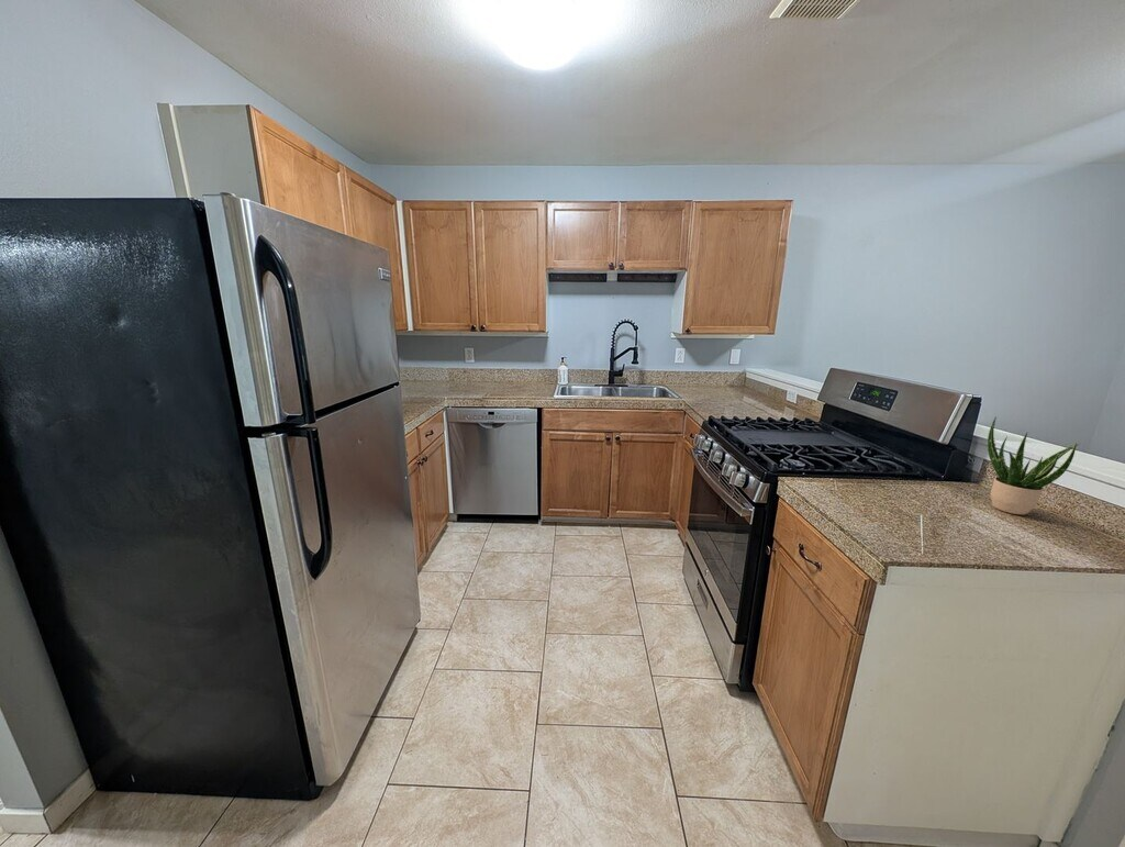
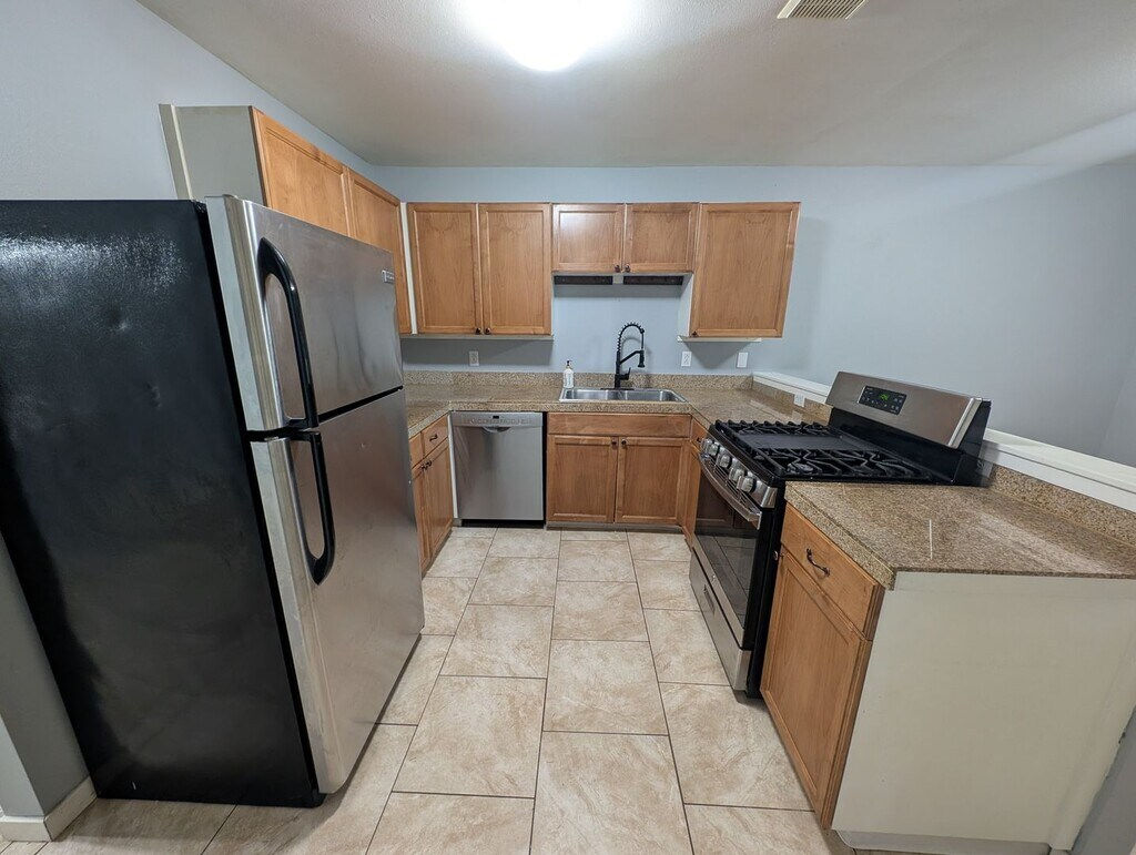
- potted plant (1022, 467)
